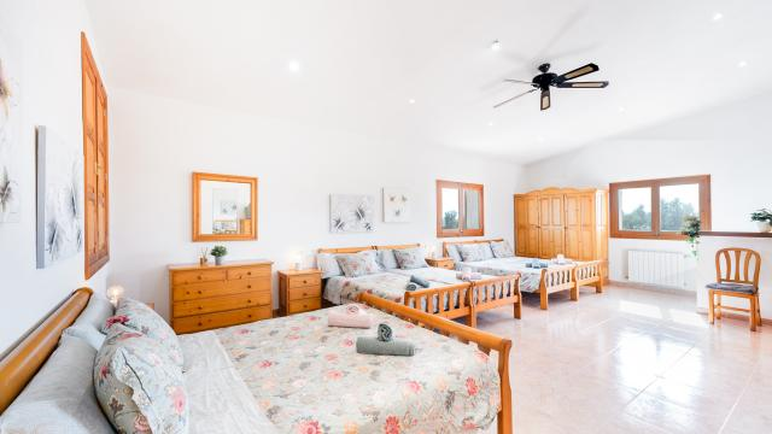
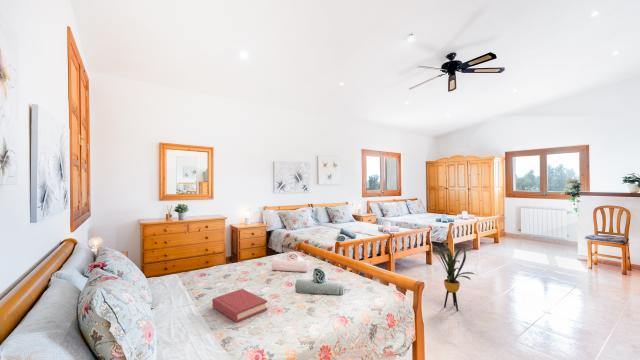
+ hardback book (239, 304)
+ house plant (450, 274)
